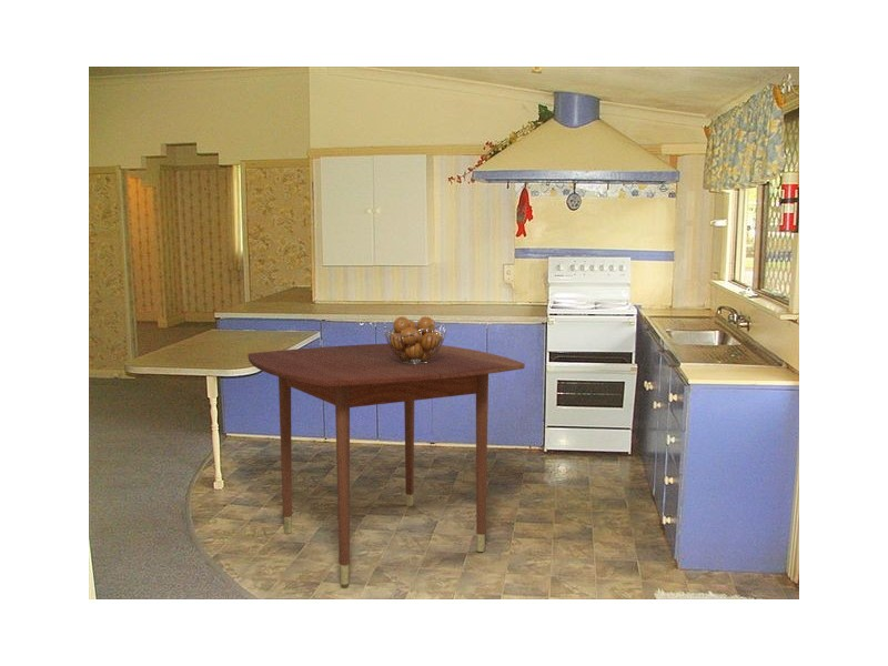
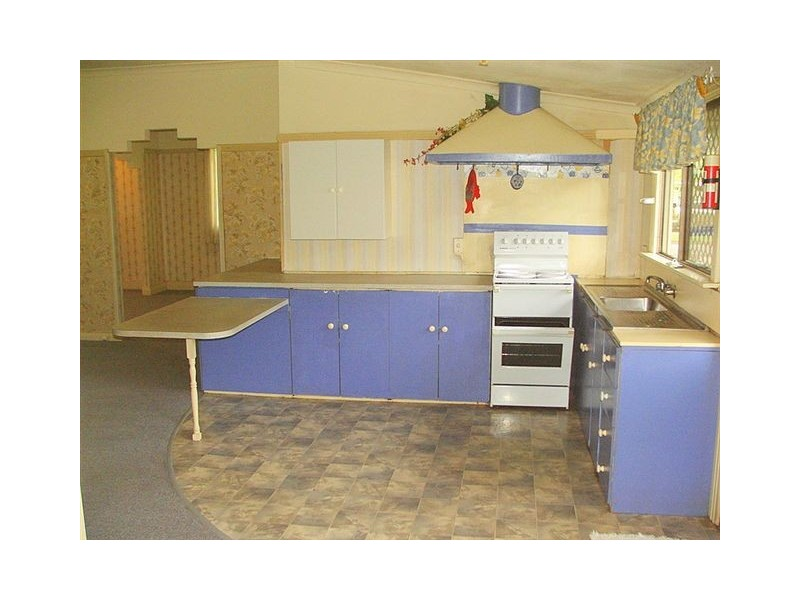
- dining table (405, 451)
- fruit basket (415, 339)
